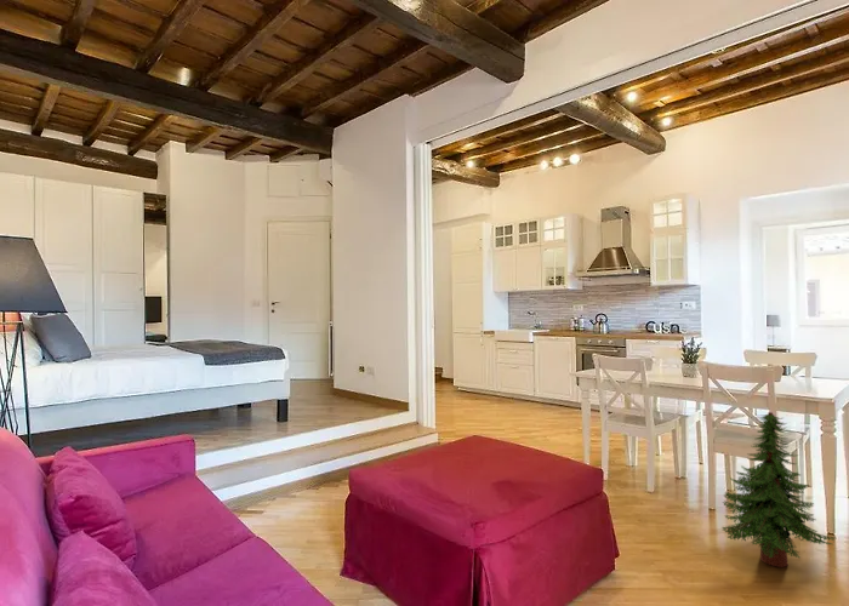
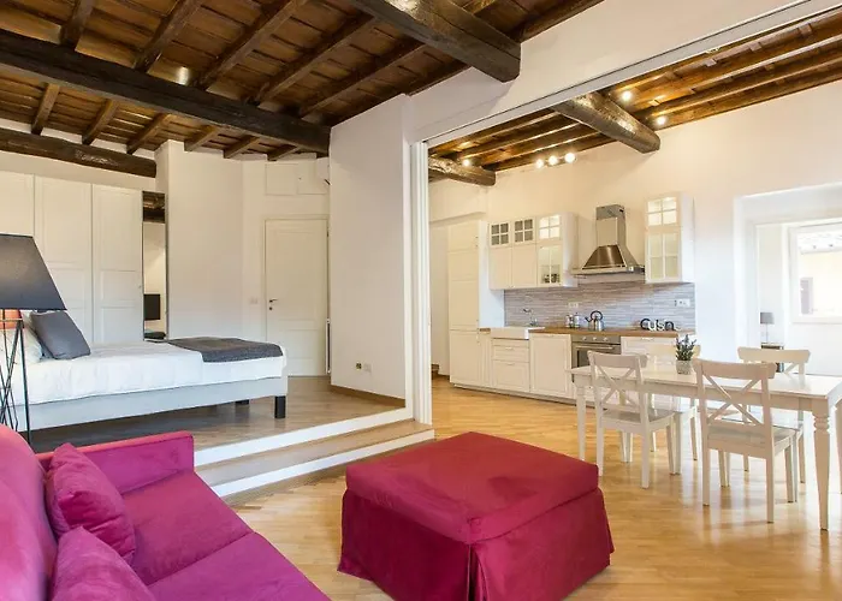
- tree (771, 486)
